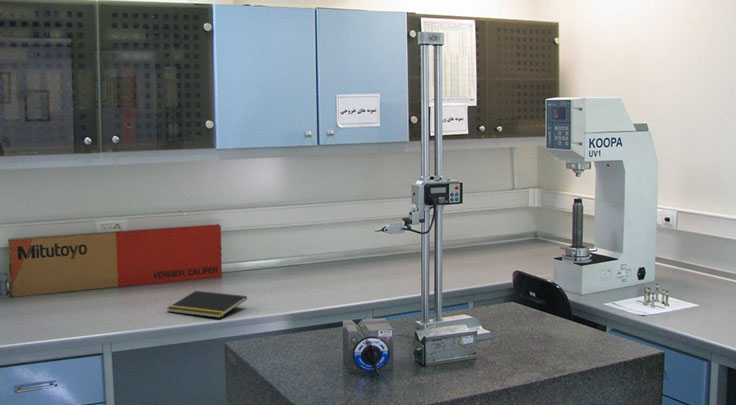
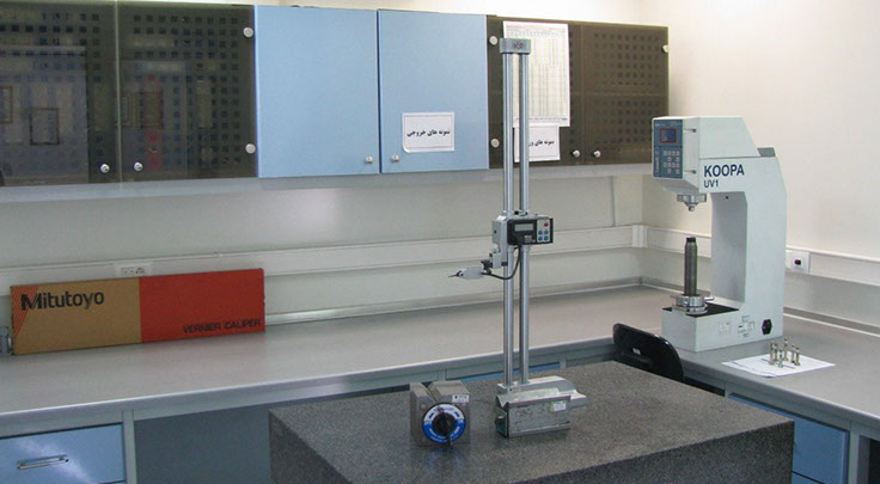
- notepad (207, 303)
